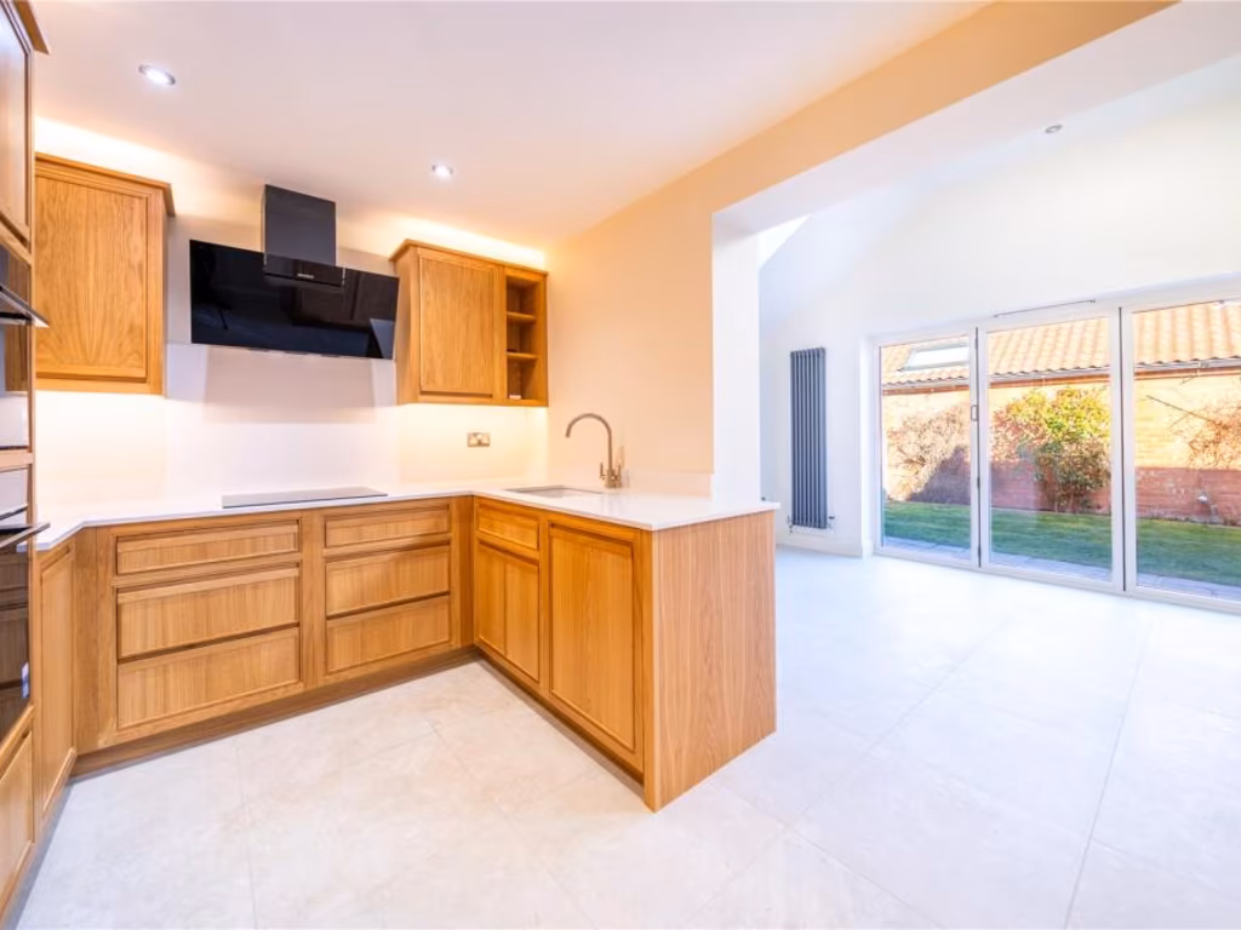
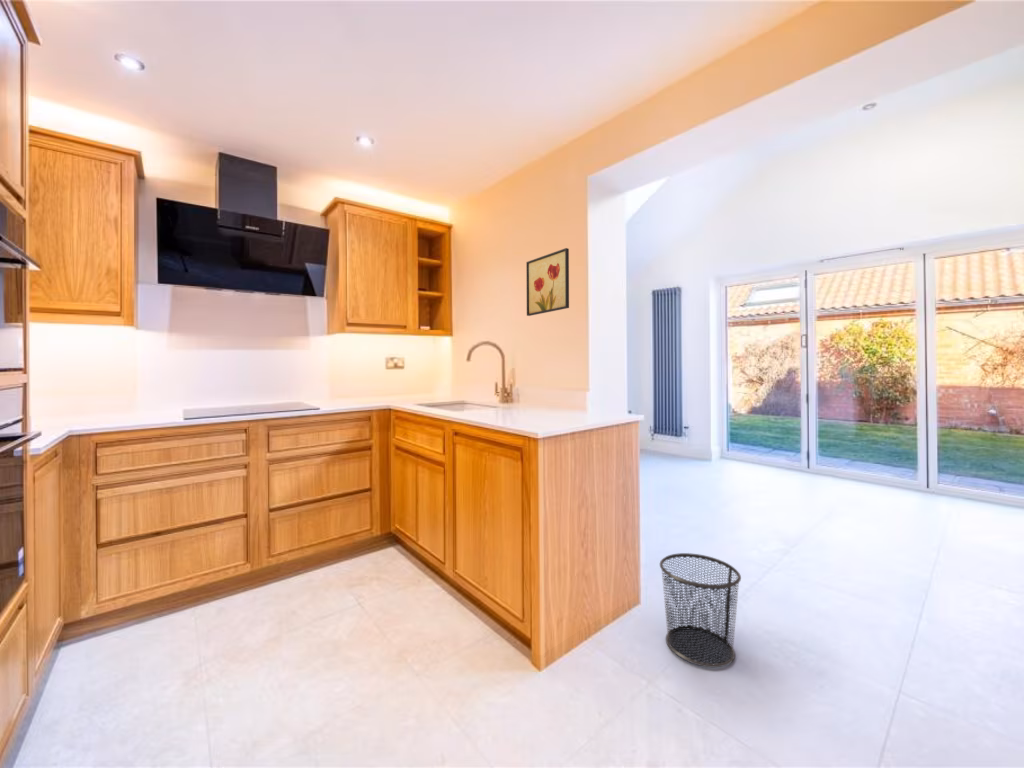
+ waste bin (699, 607)
+ wall art (547, 284)
